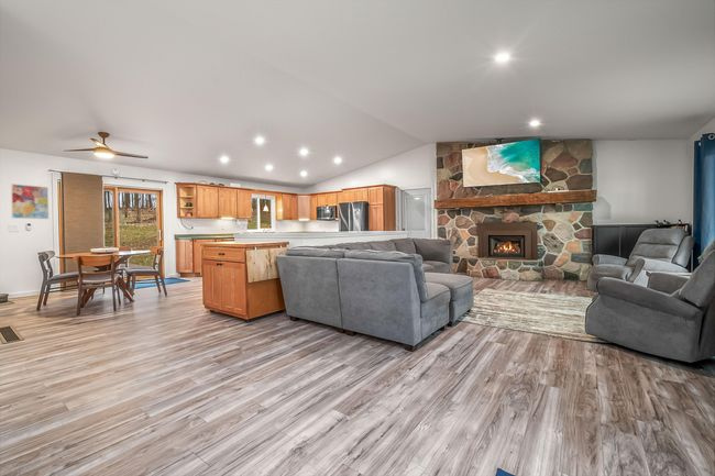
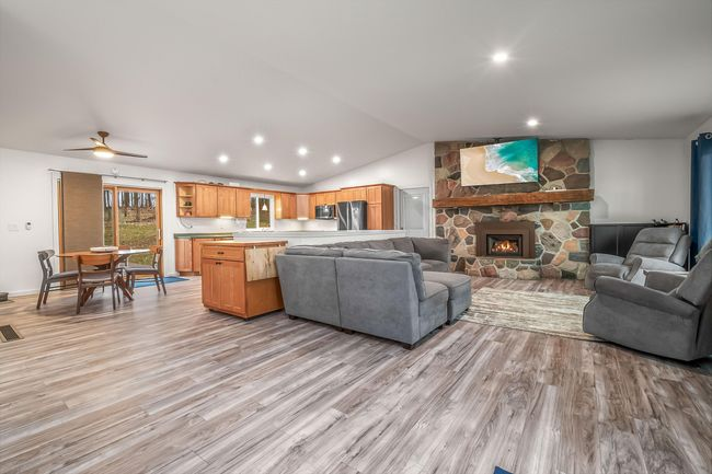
- wall art (30, 201)
